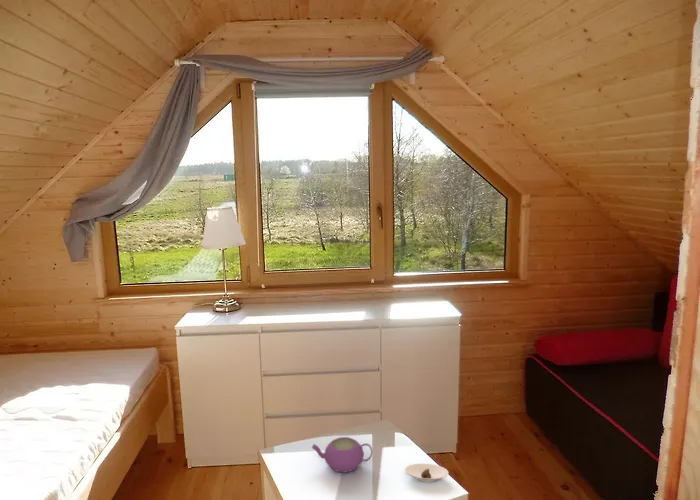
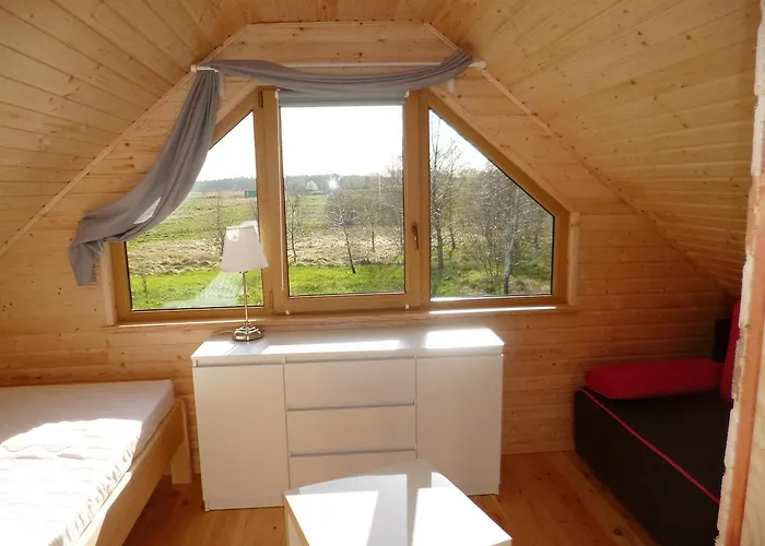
- teapot (342, 455)
- saucer (426, 473)
